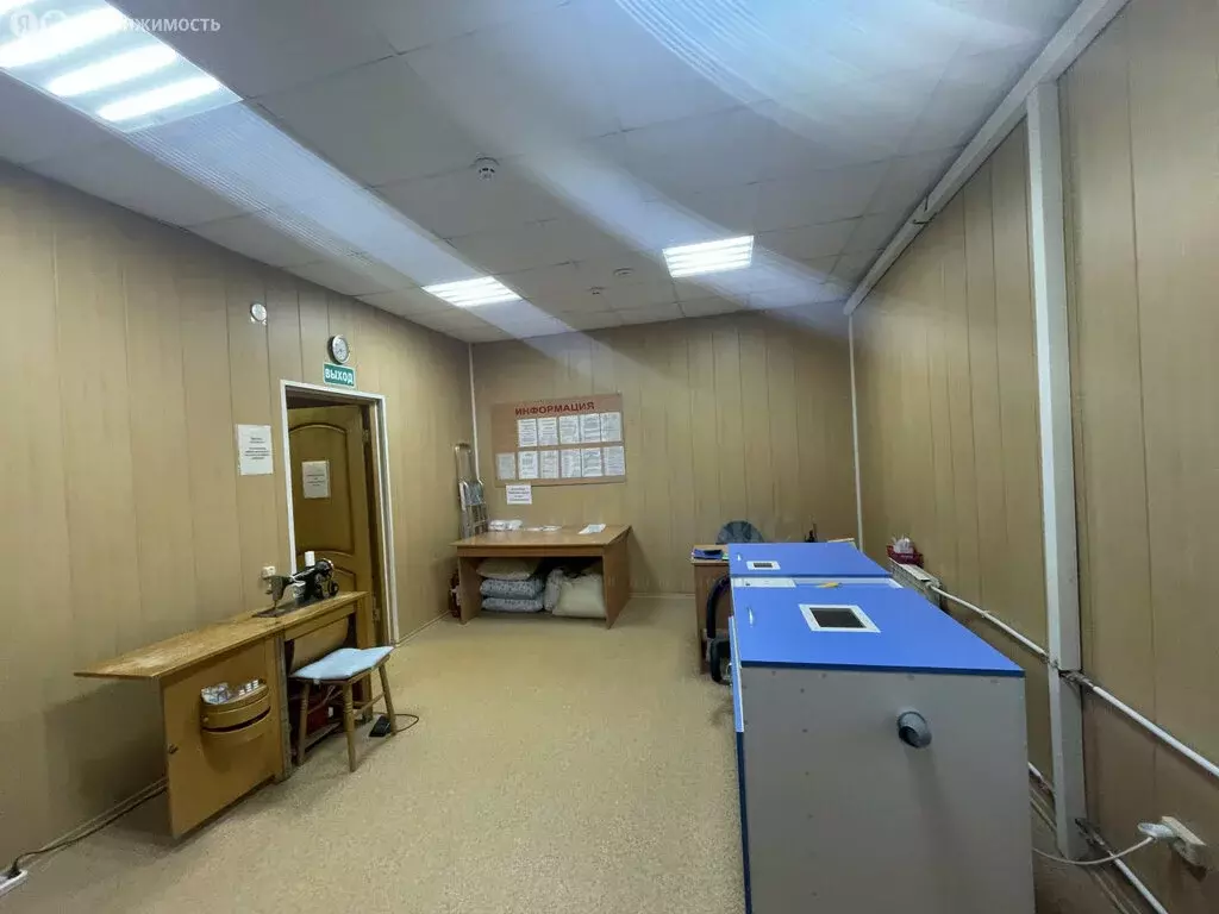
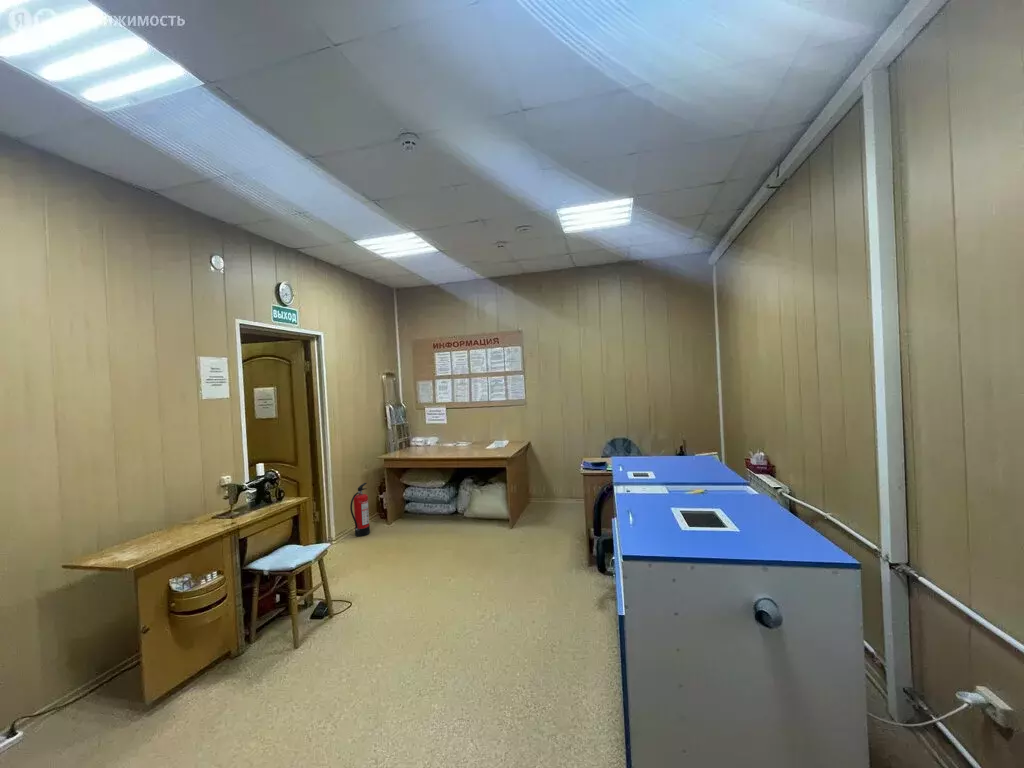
+ fire extinguisher (359, 510)
